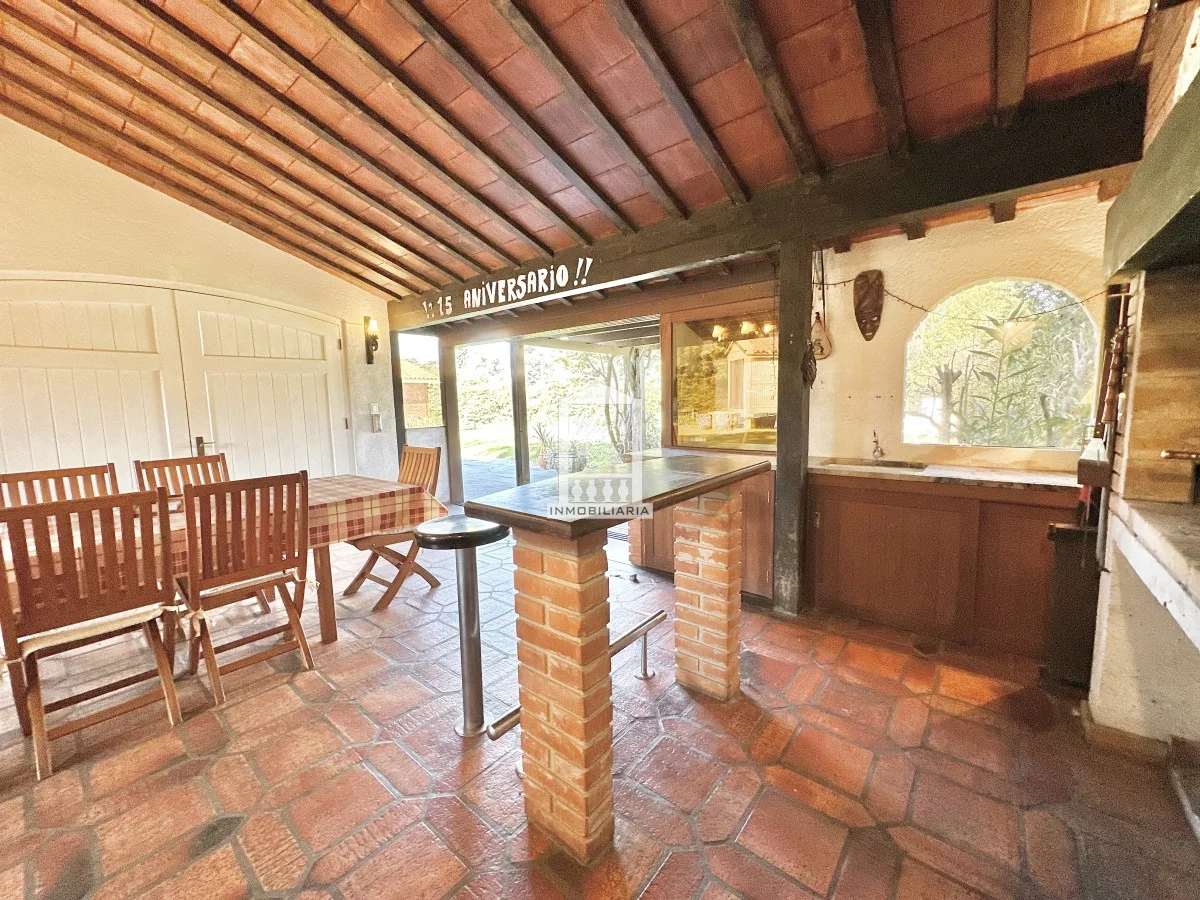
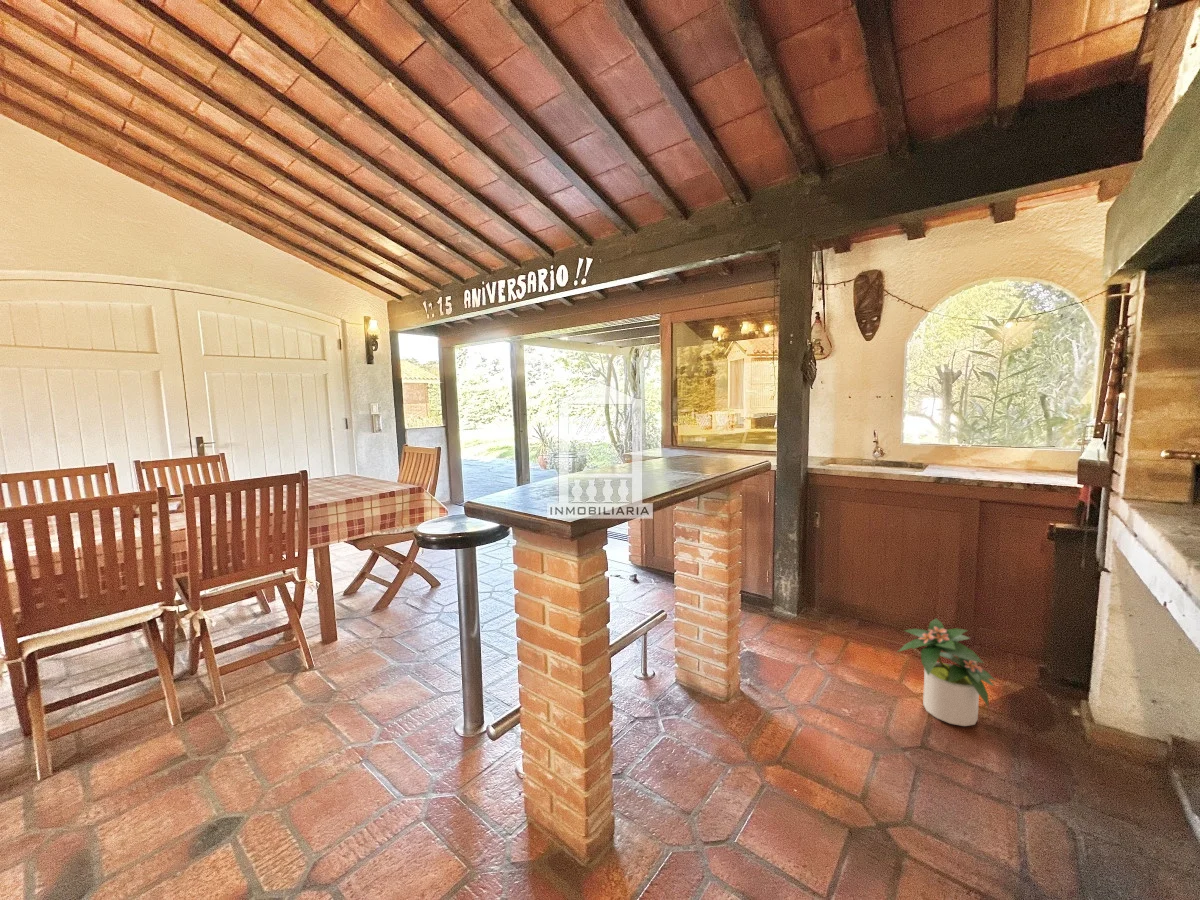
+ potted plant (944, 671)
